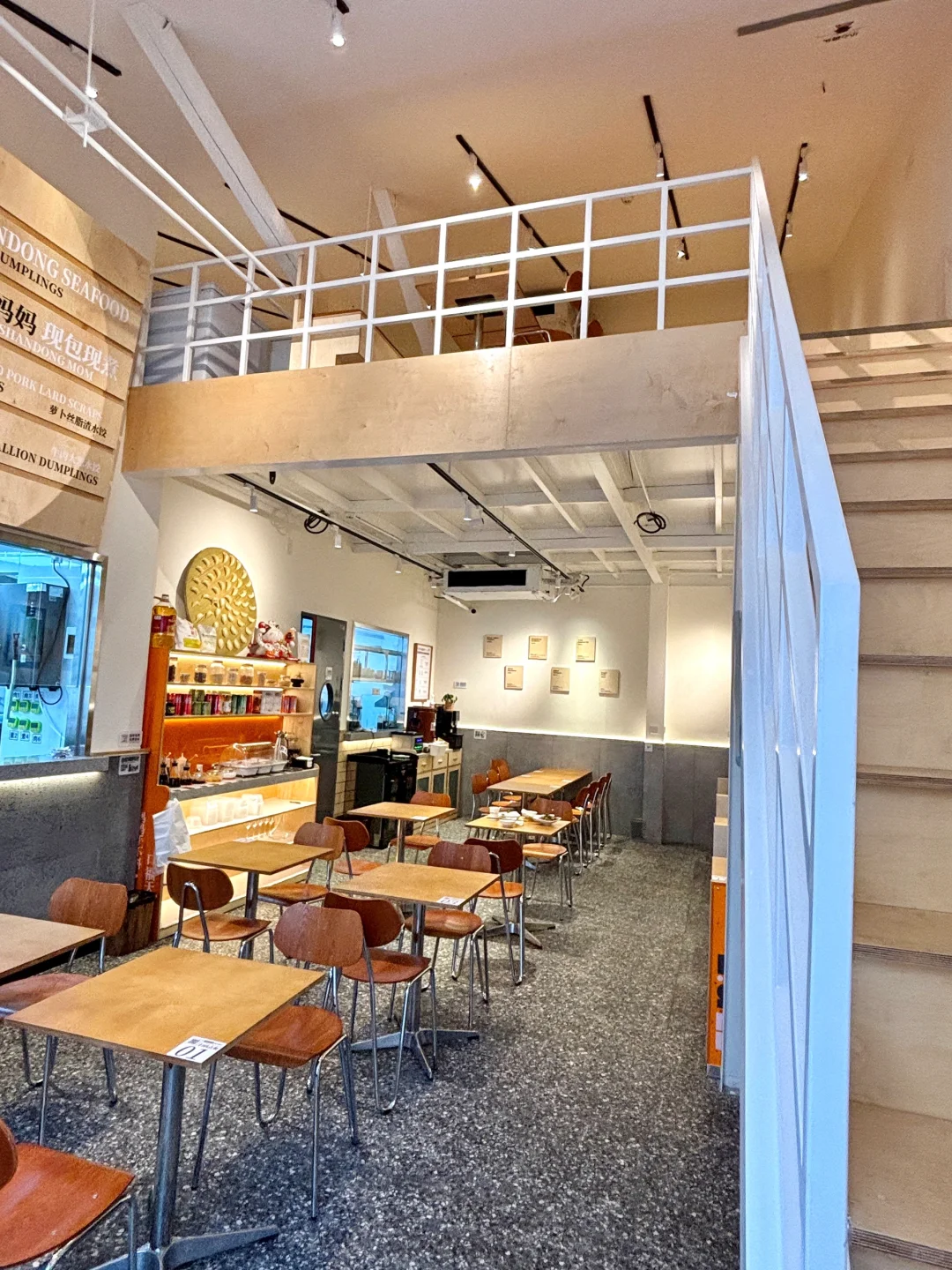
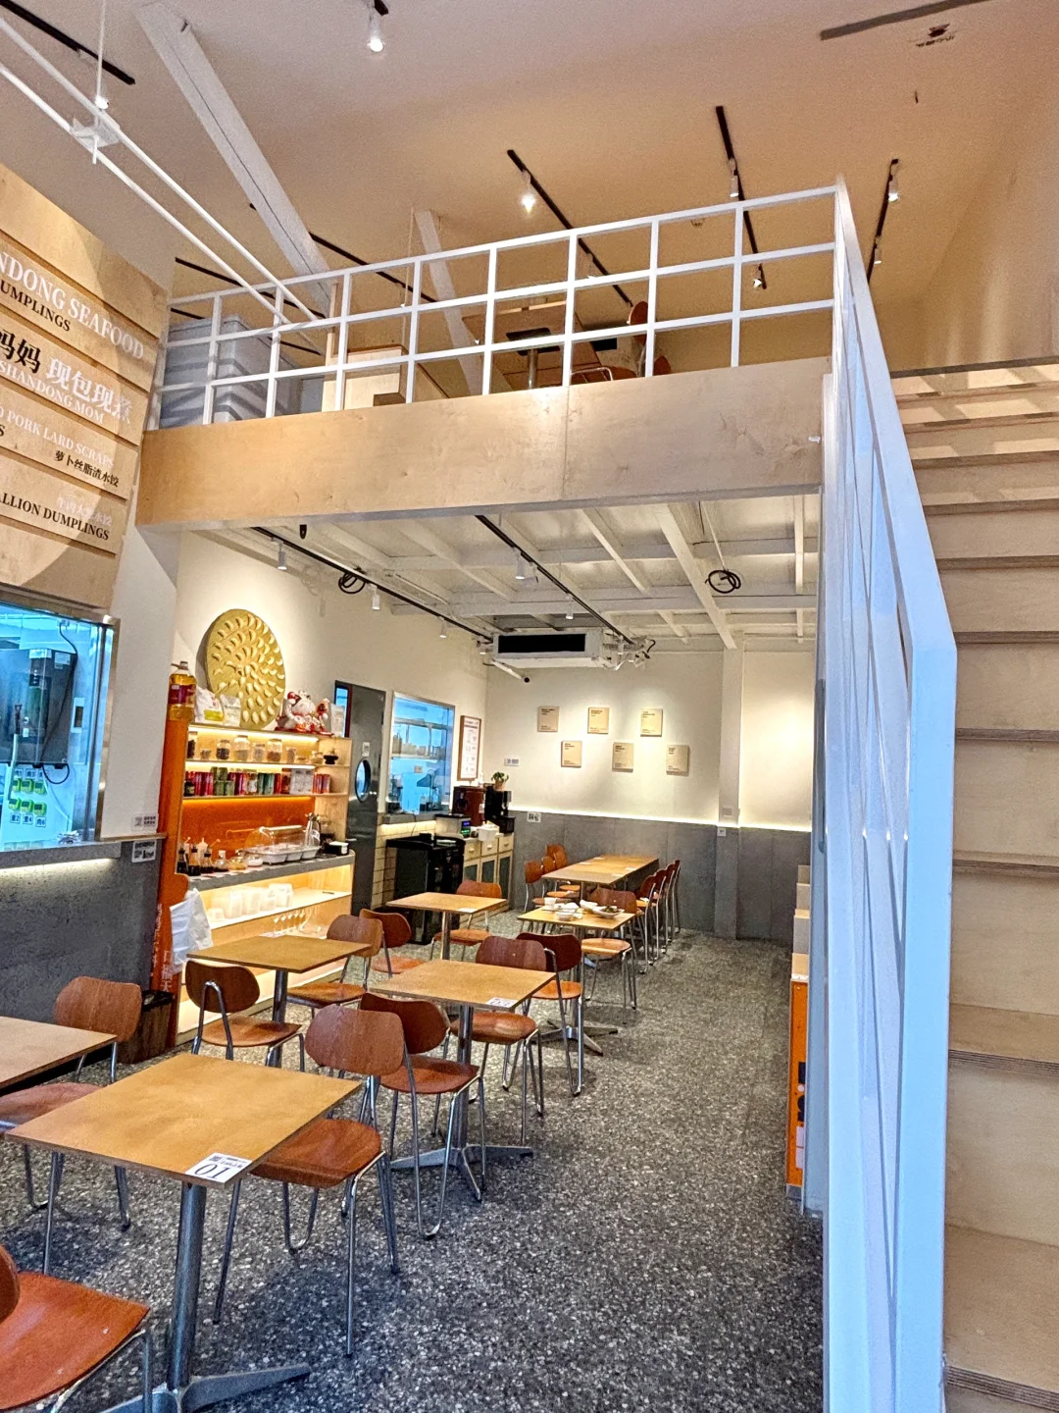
- waste bin (637, 829)
